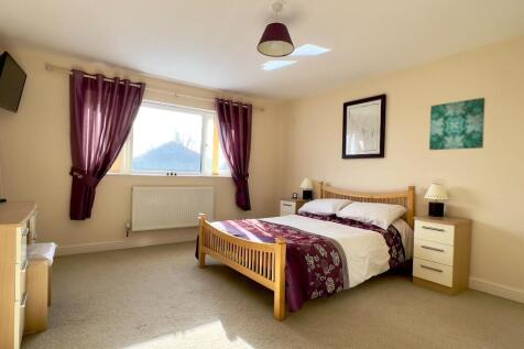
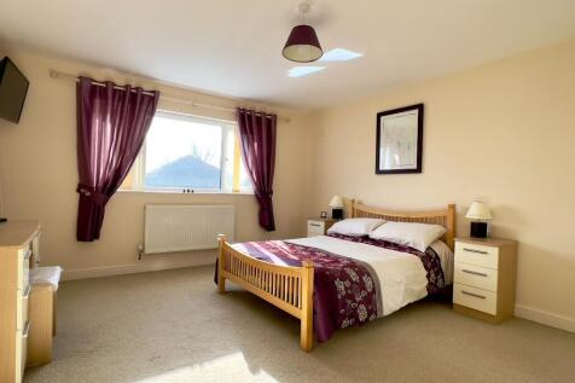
- wall art (455, 126)
